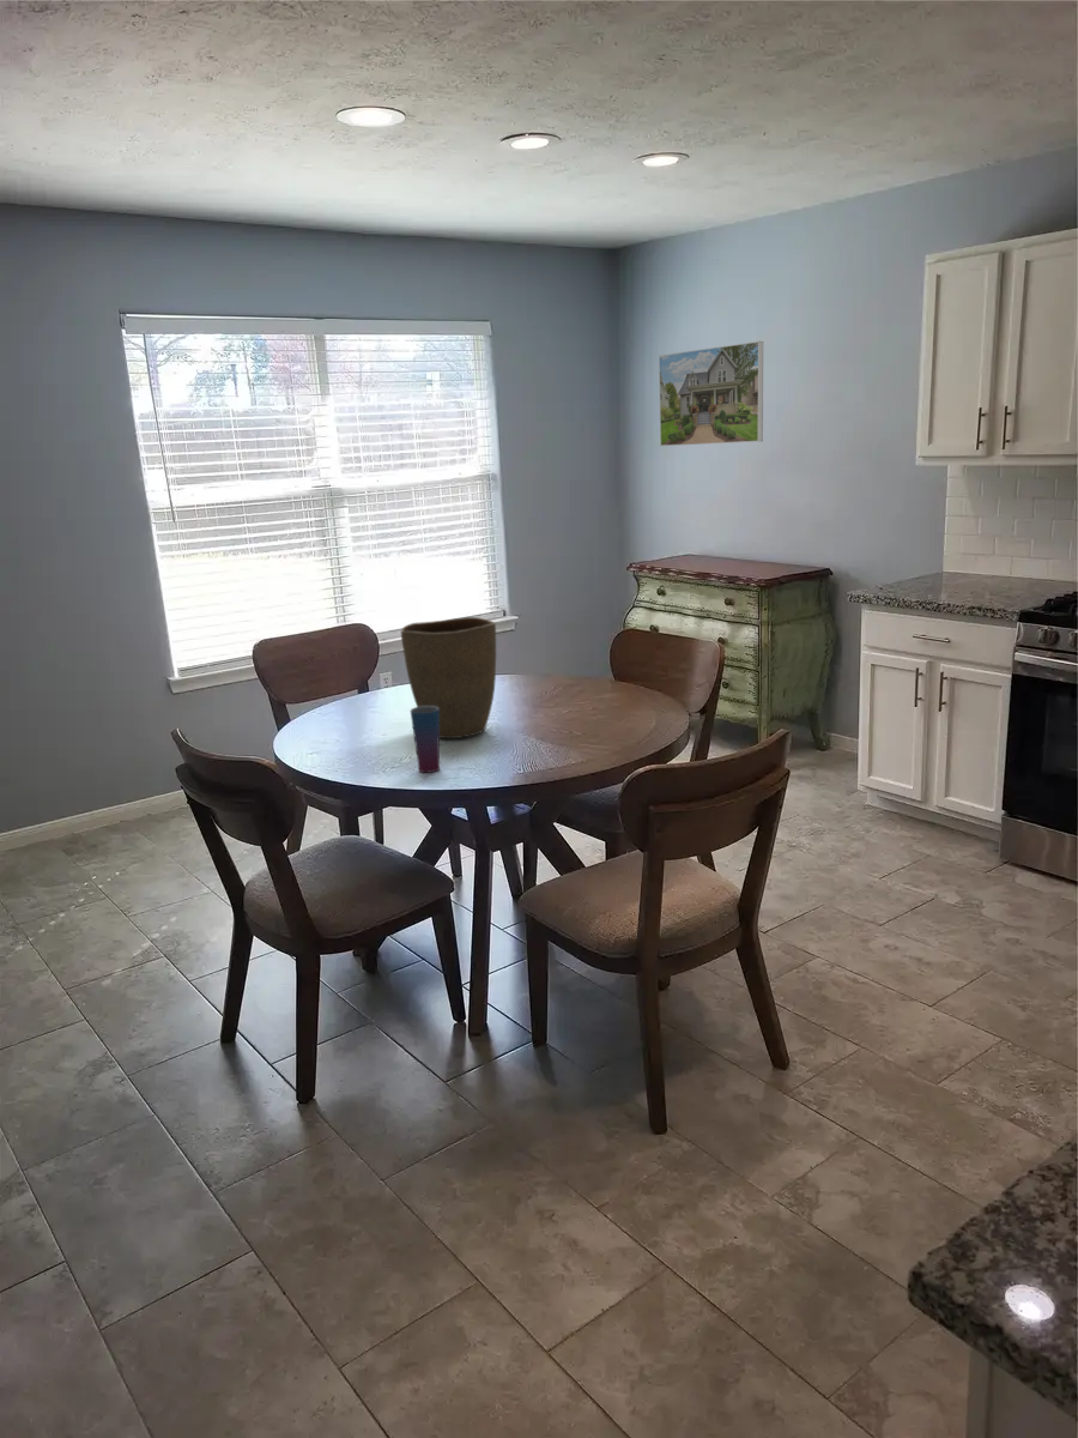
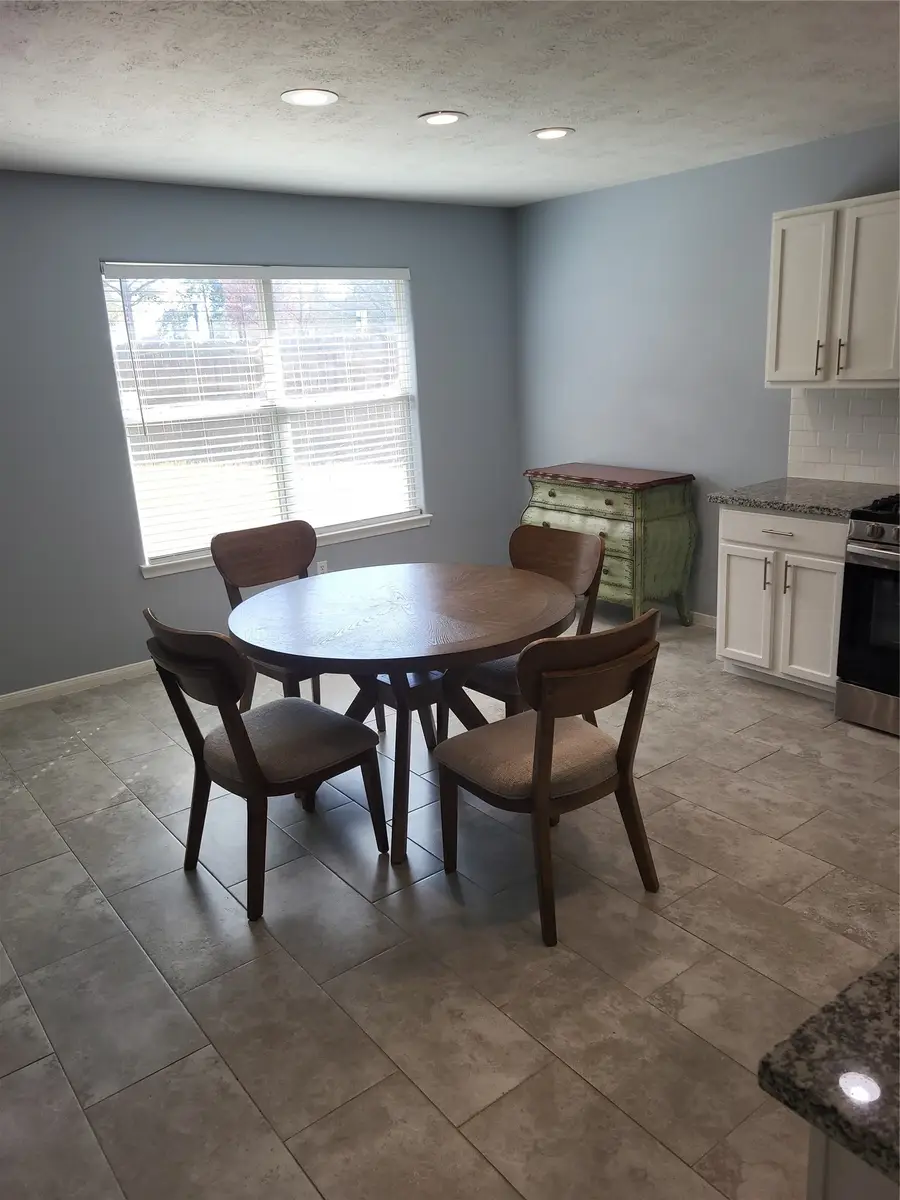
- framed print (708, 397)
- cup (426, 739)
- vase (452, 677)
